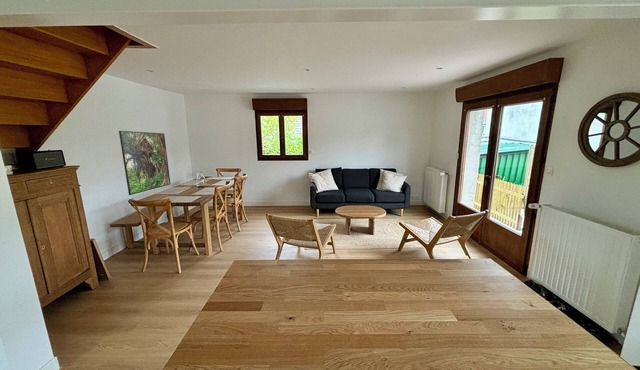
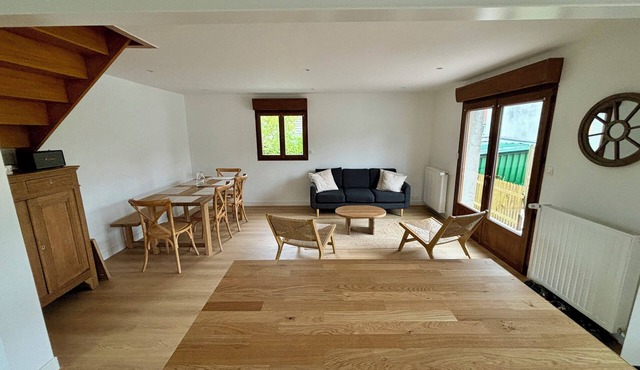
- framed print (148, 161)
